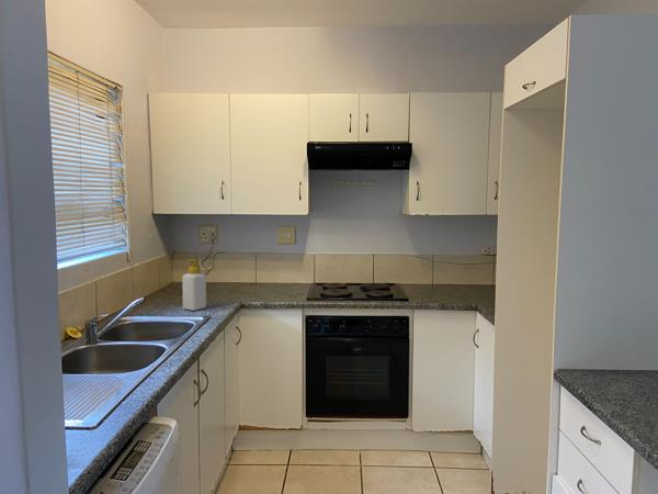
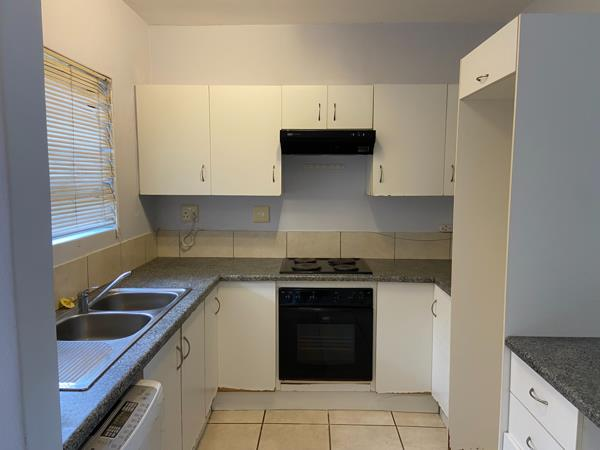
- soap bottle (194, 283)
